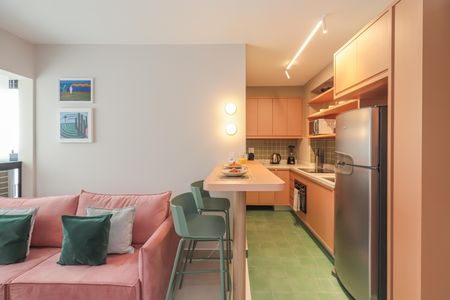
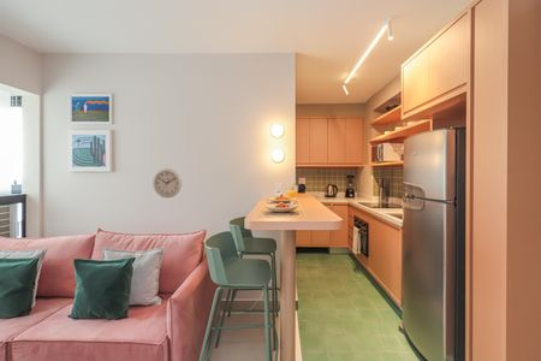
+ wall clock (166, 183)
